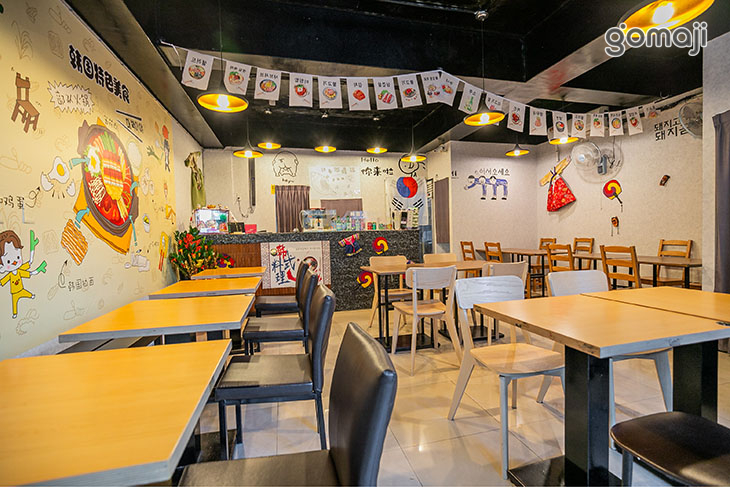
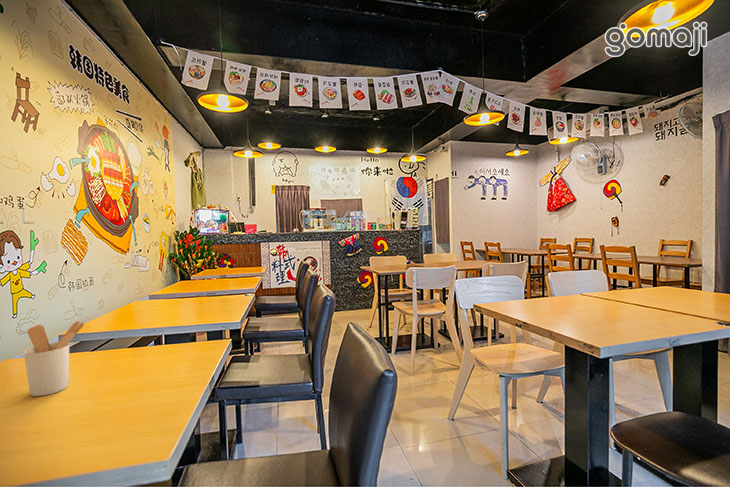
+ utensil holder (58, 355)
